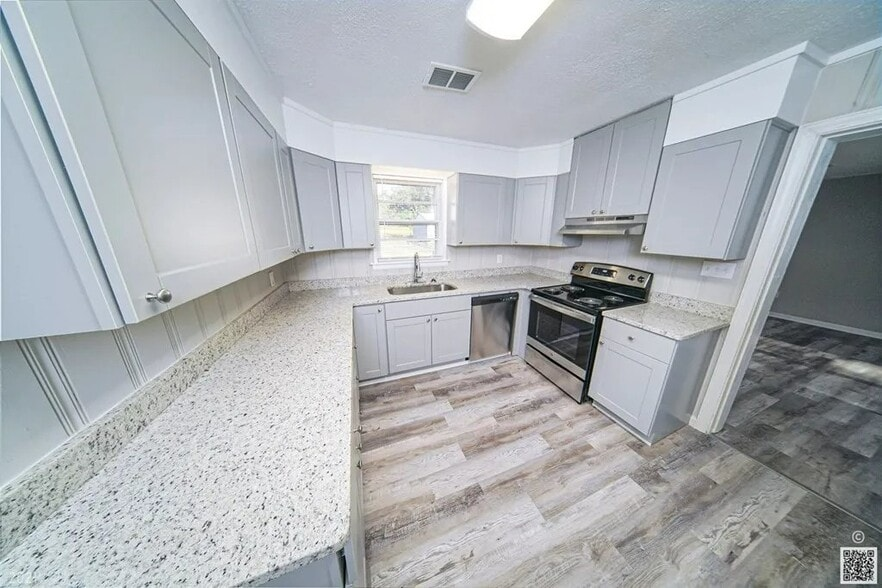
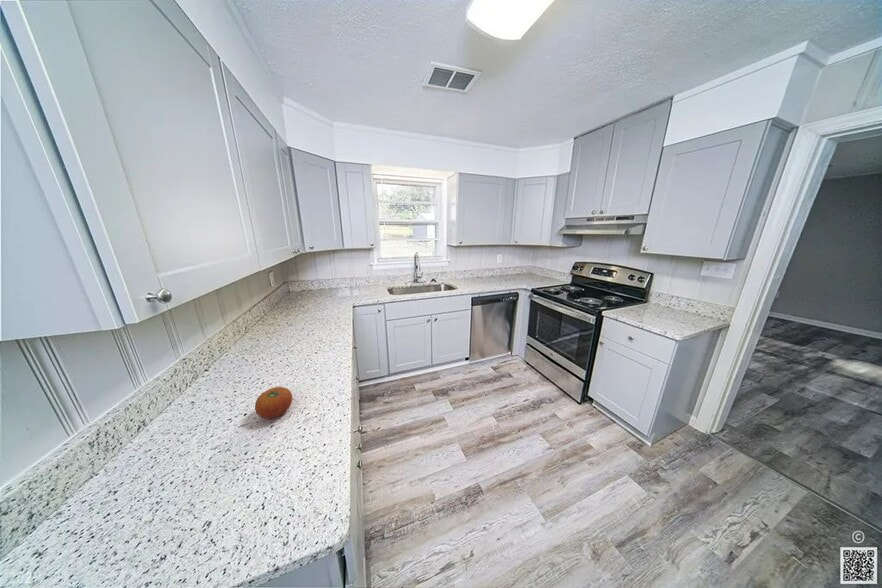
+ fruit (274, 402)
